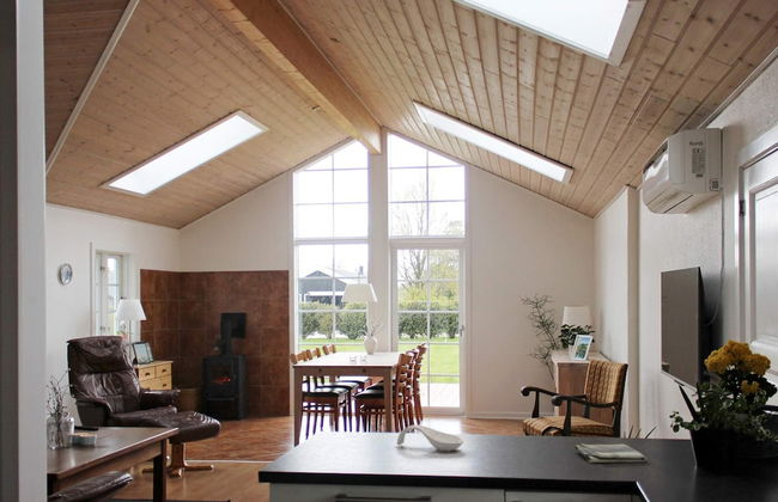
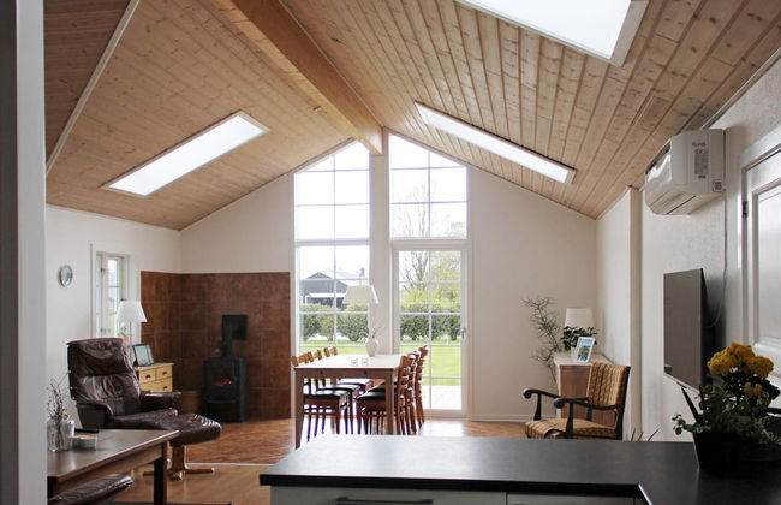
- spoon rest (430, 437)
- dish towel (608, 451)
